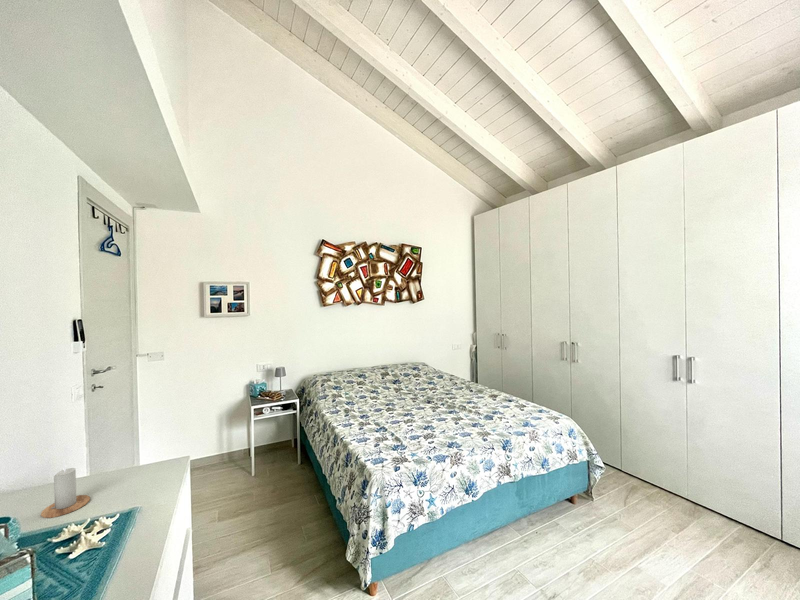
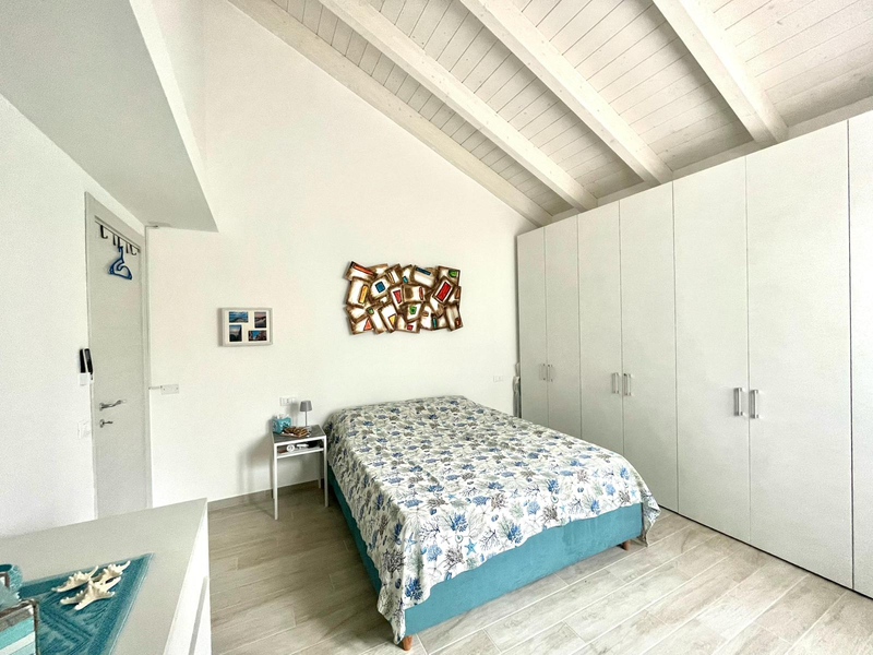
- candle (65, 481)
